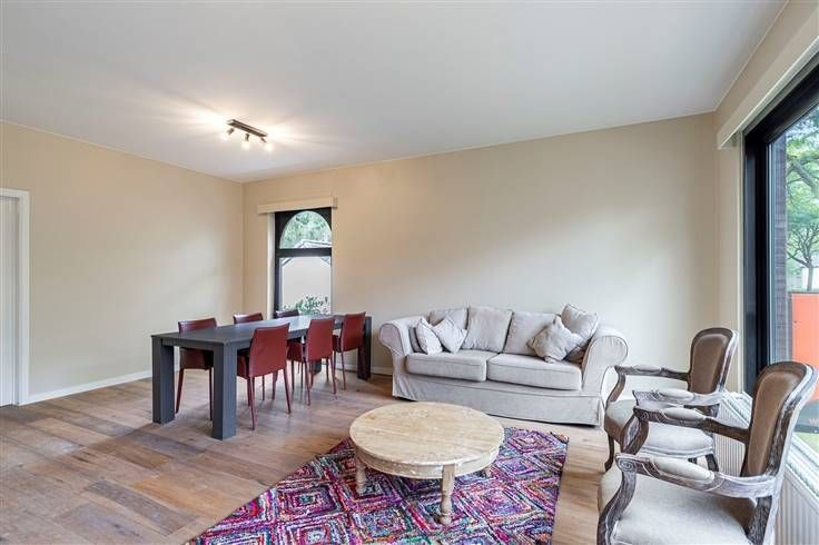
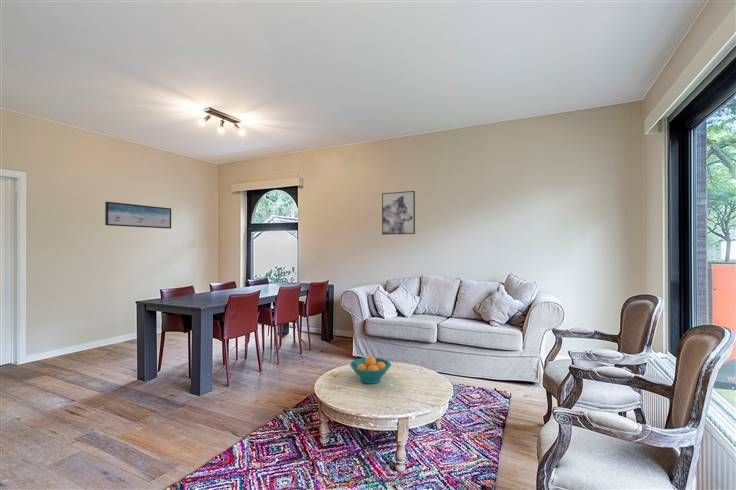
+ wall art (140, 216)
+ fruit bowl (370, 368)
+ wall art (398, 213)
